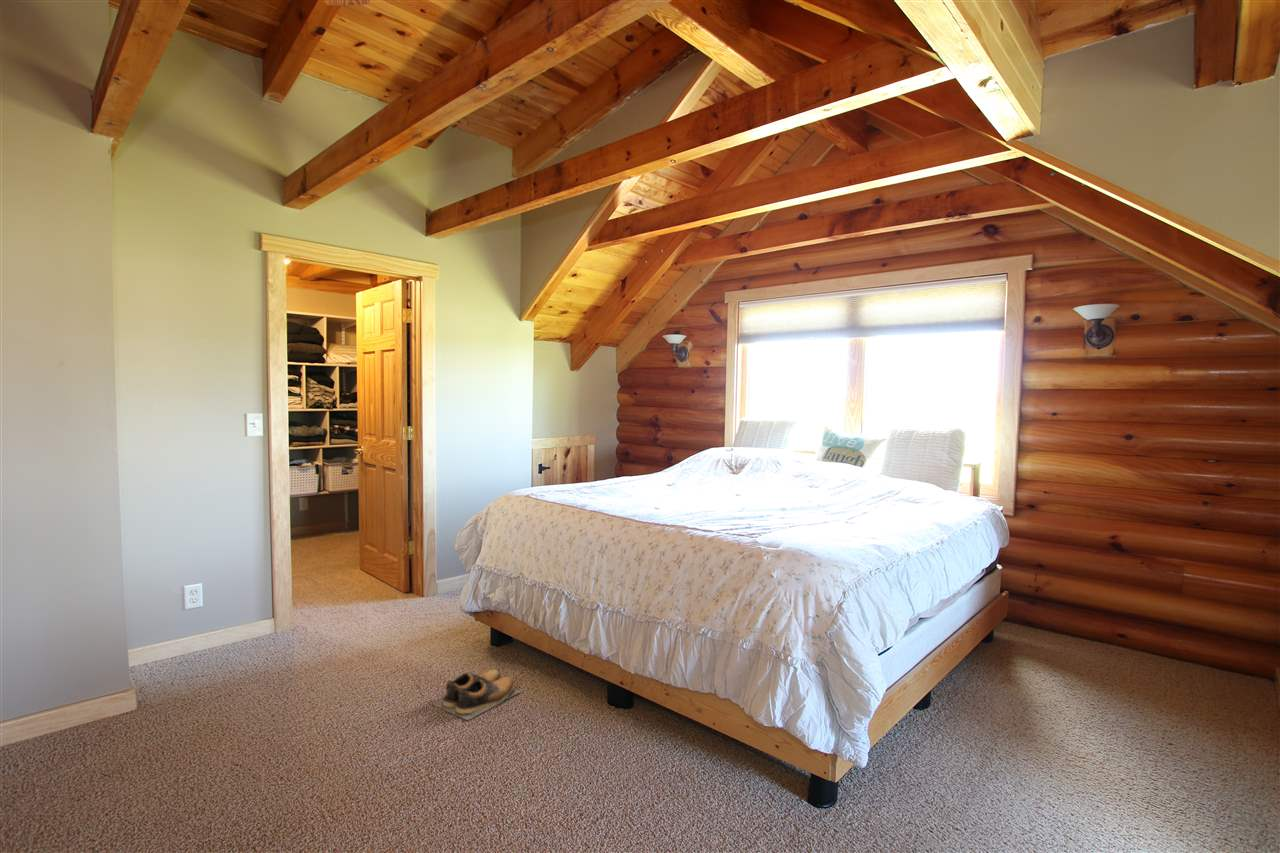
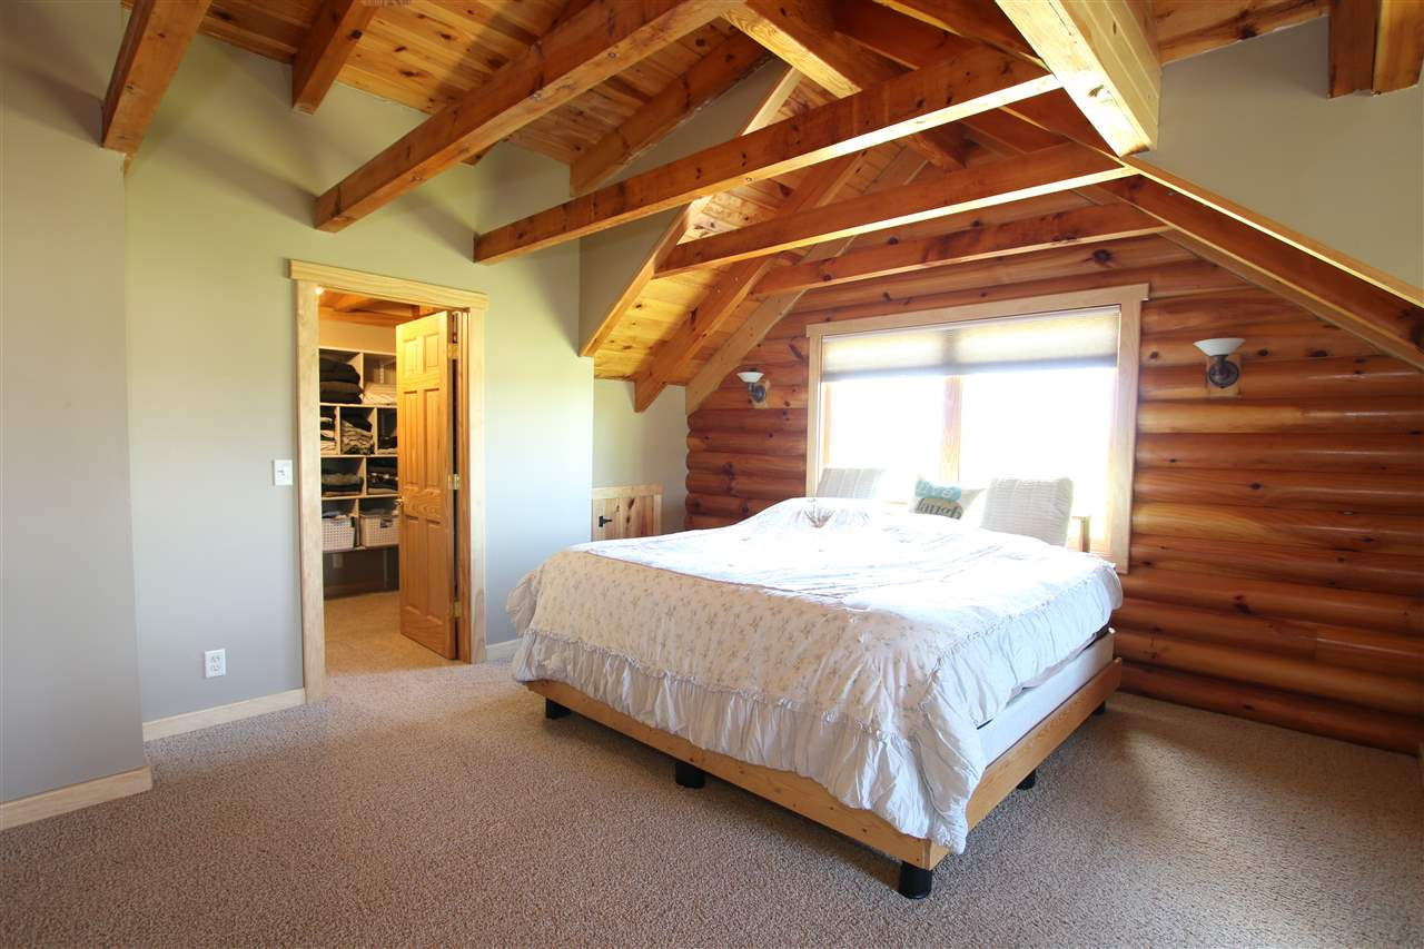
- shoes (477, 686)
